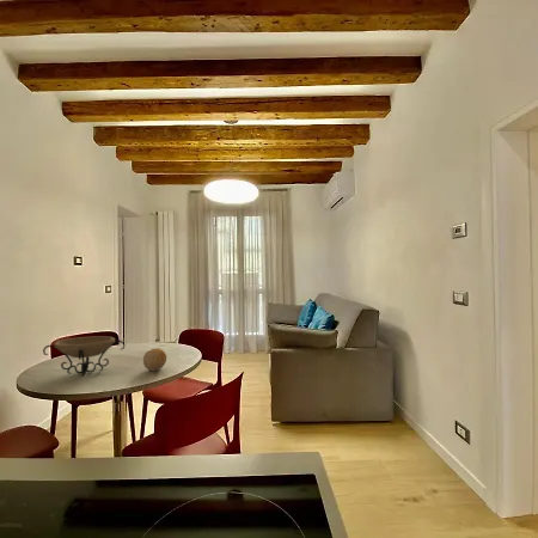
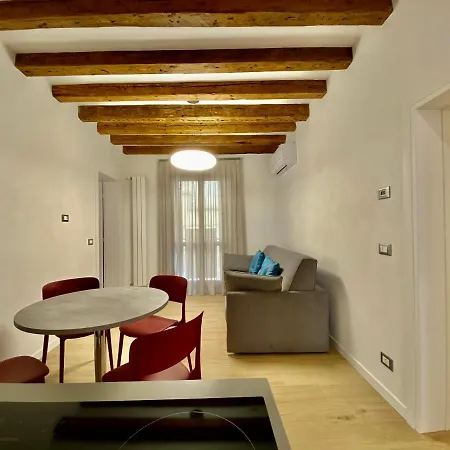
- decorative bowl (85, 356)
- fruit (154, 359)
